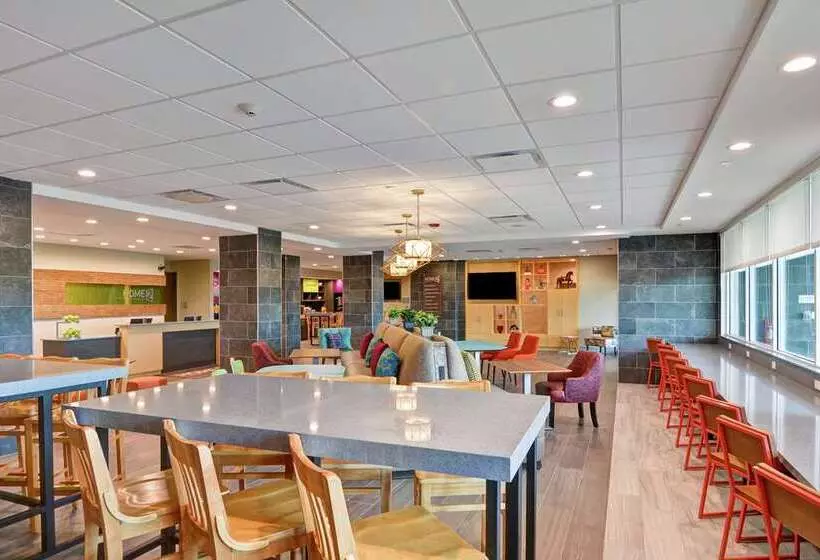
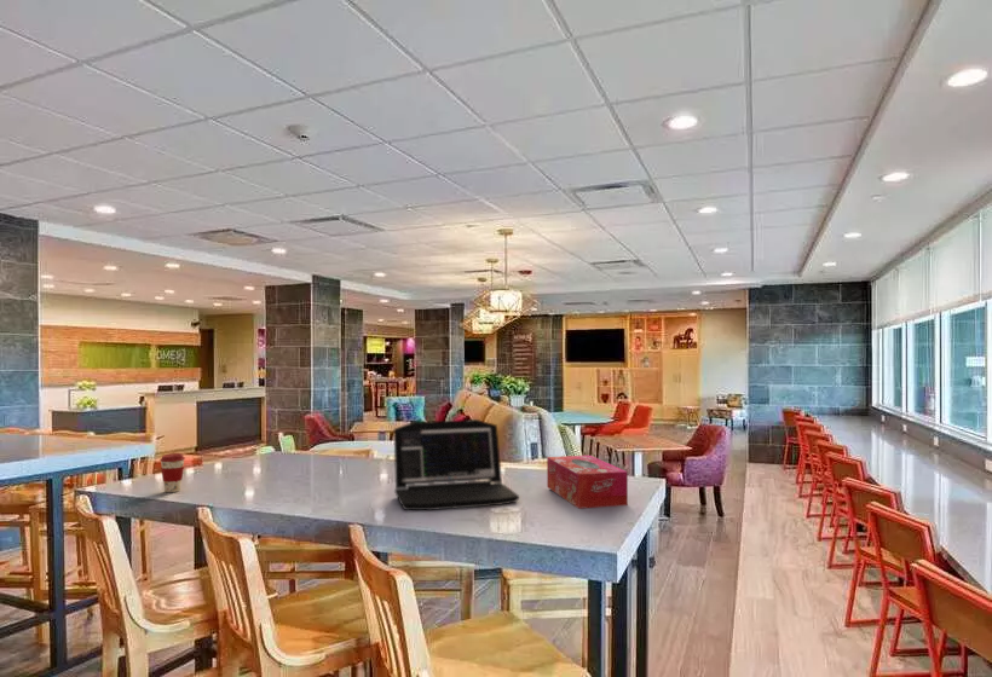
+ coffee cup (172, 473)
+ tissue box (584, 479)
+ laptop (454, 461)
